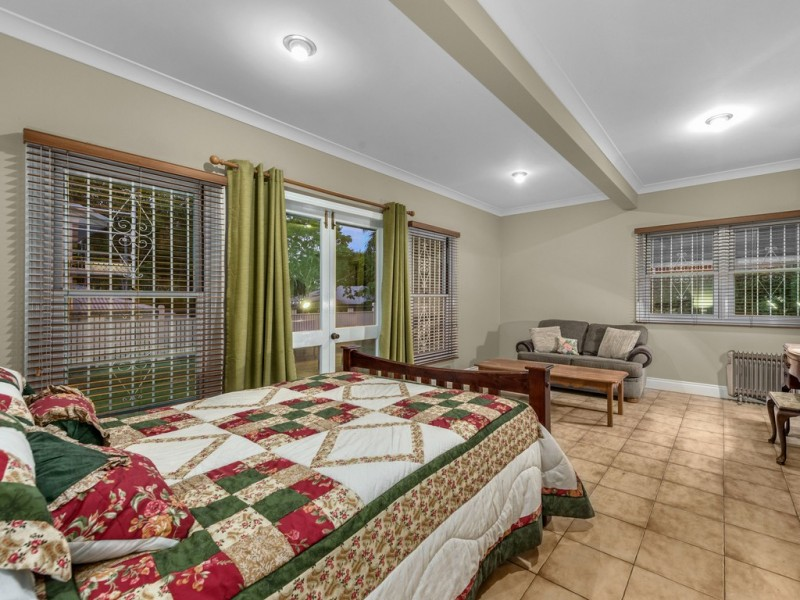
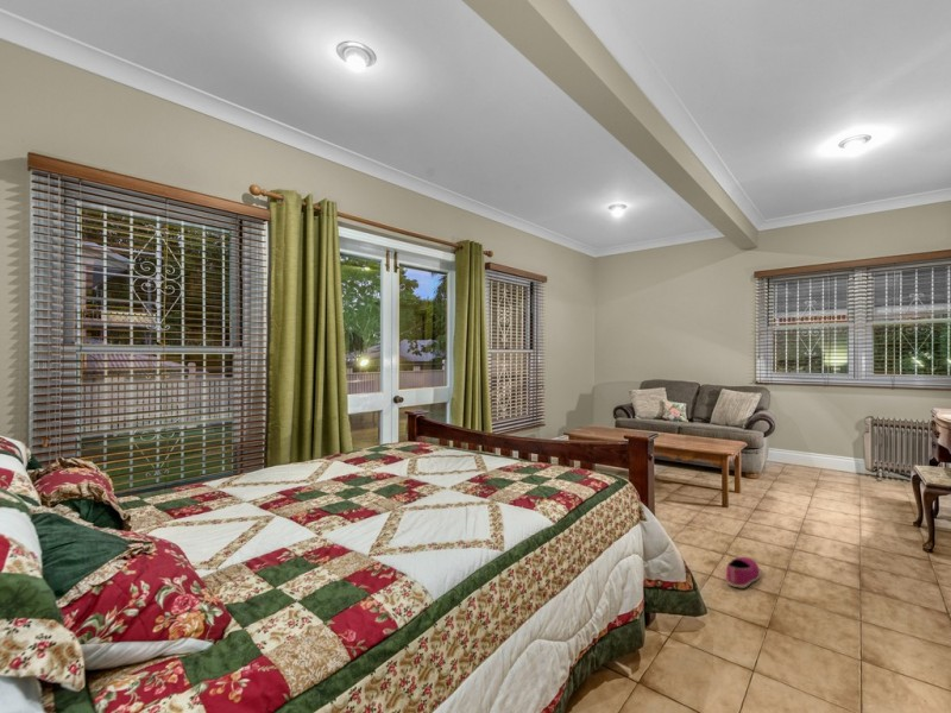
+ shoe (742, 568)
